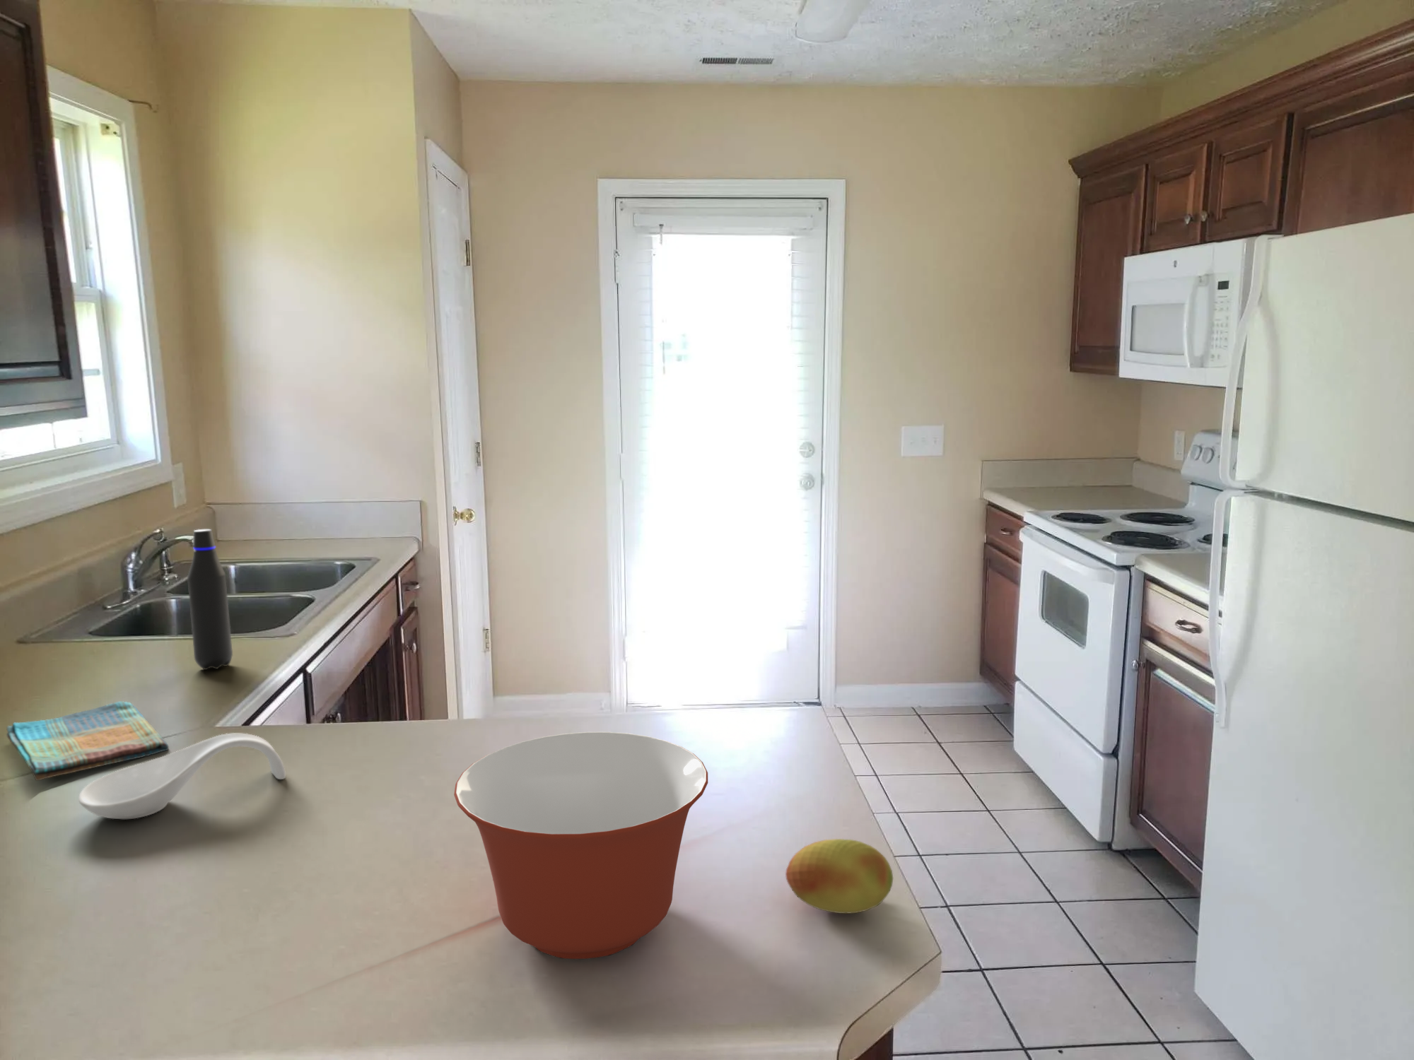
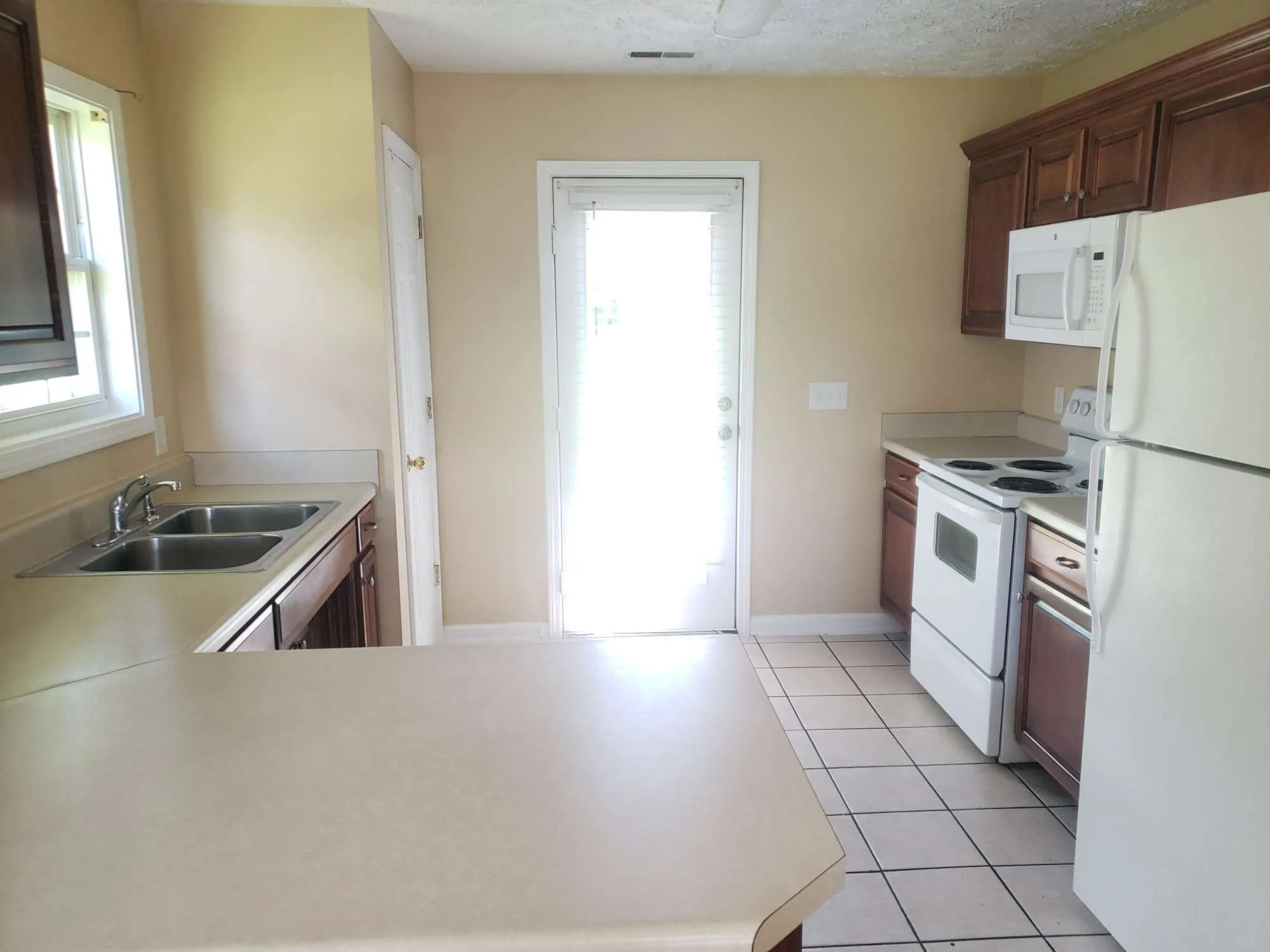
- spoon rest (185, 772)
- water bottle (208, 599)
- mixing bowl (585, 851)
- fruit (839, 874)
- dish towel (86, 737)
